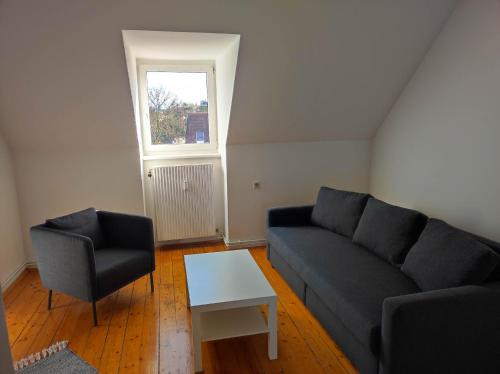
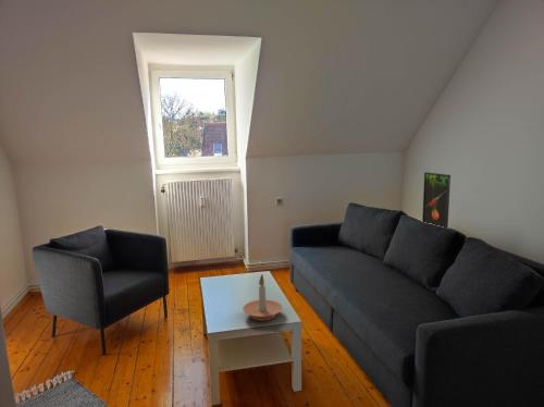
+ candle holder (262, 294)
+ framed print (435, 200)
